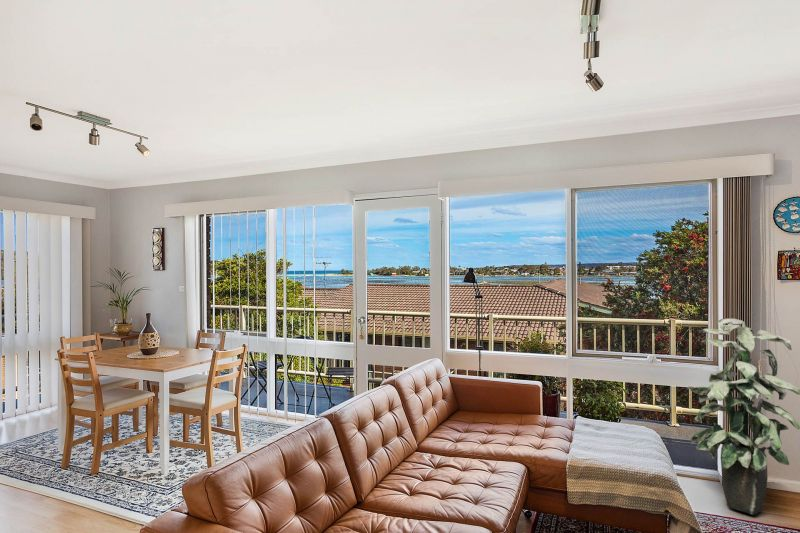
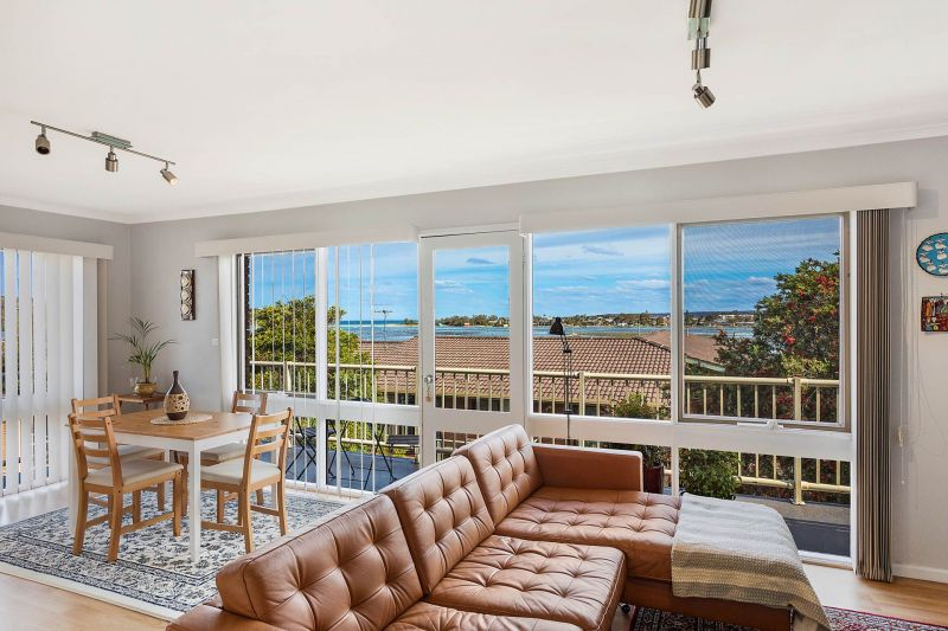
- indoor plant (738, 411)
